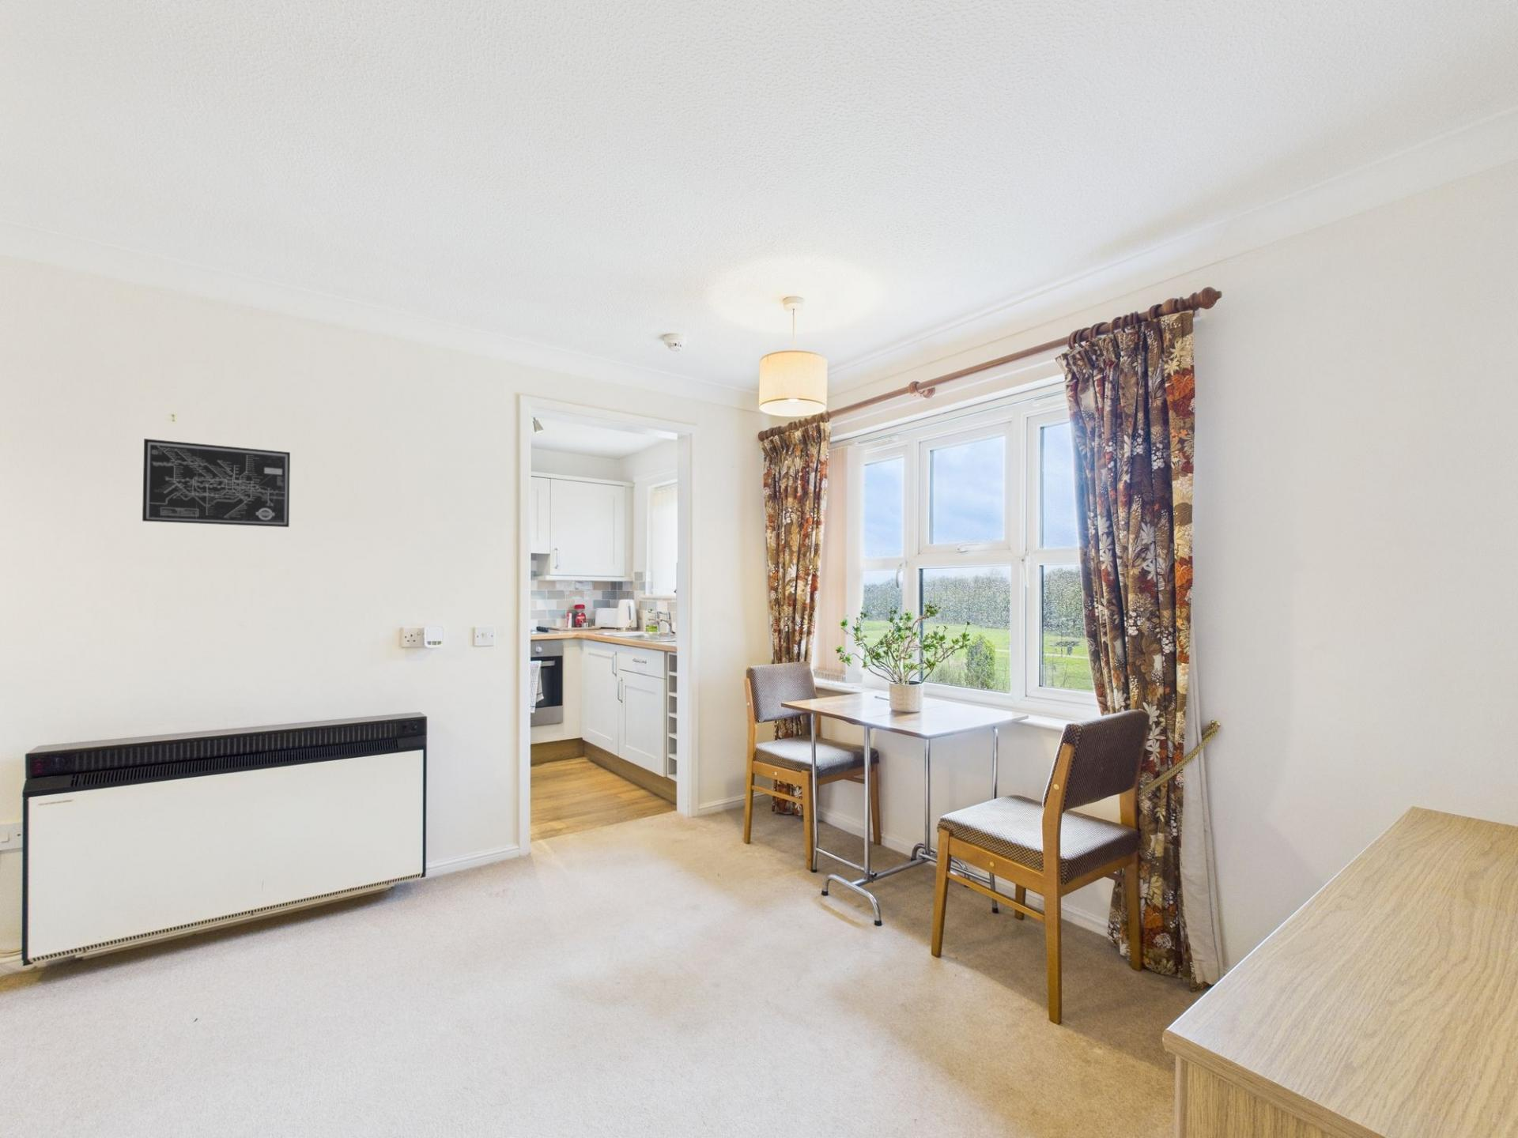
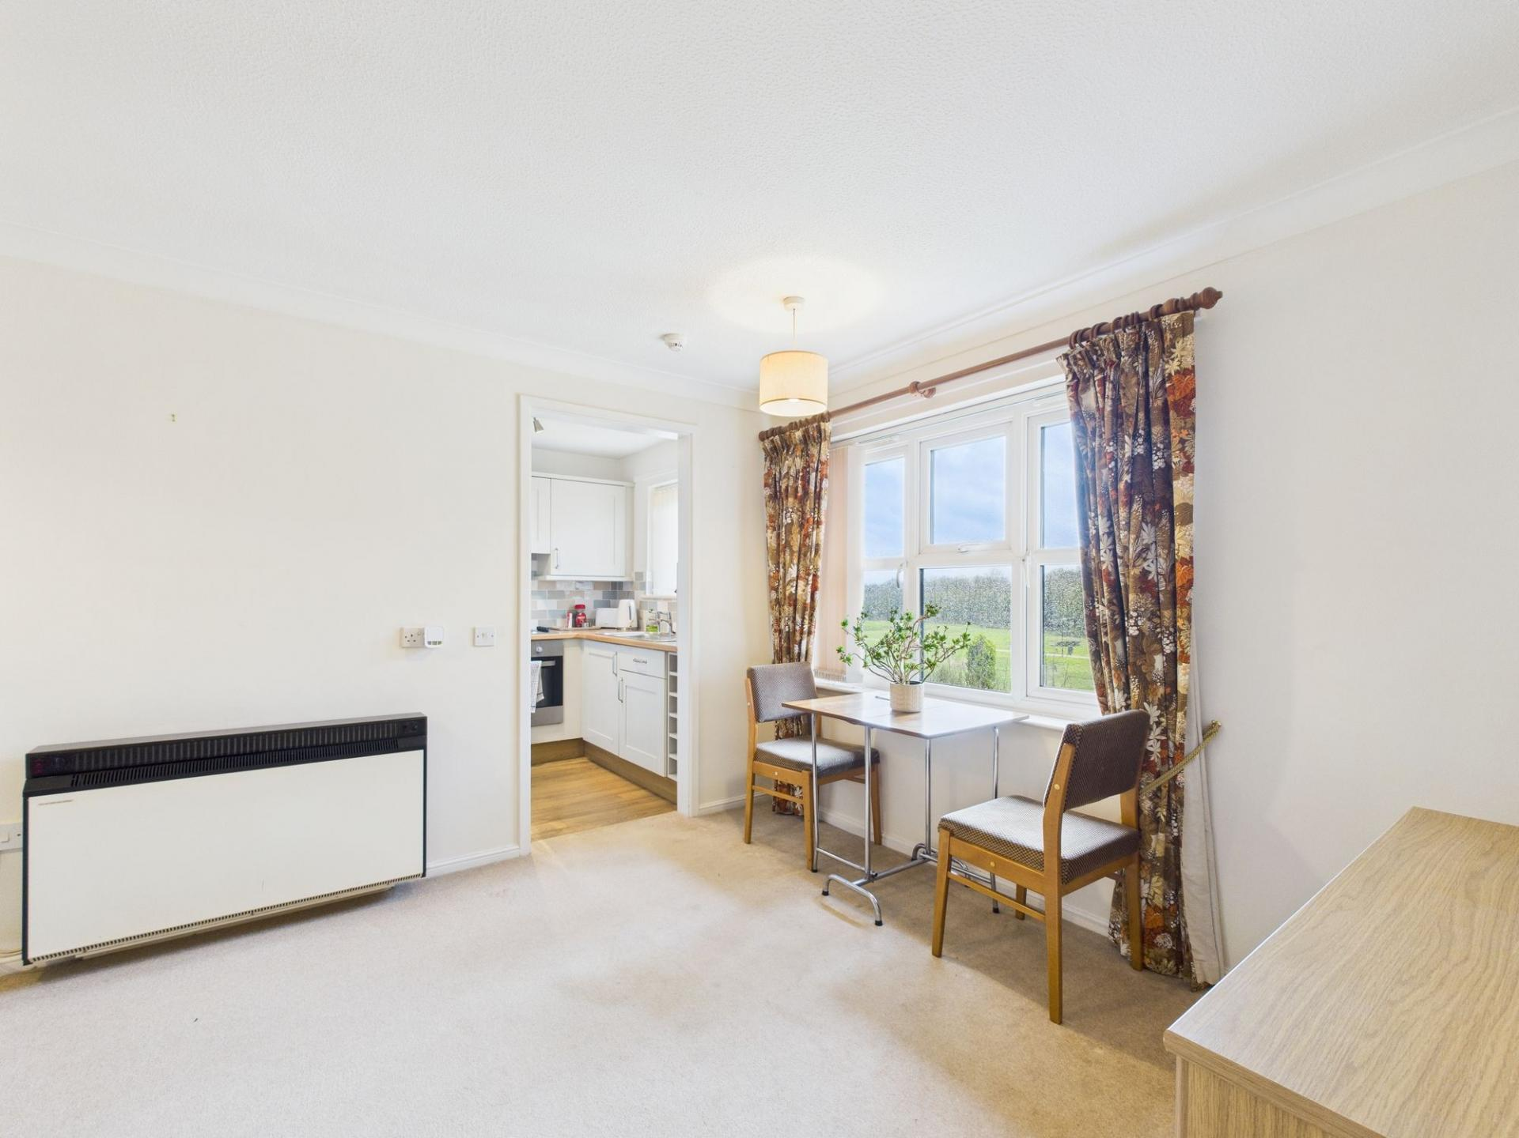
- wall art (220, 484)
